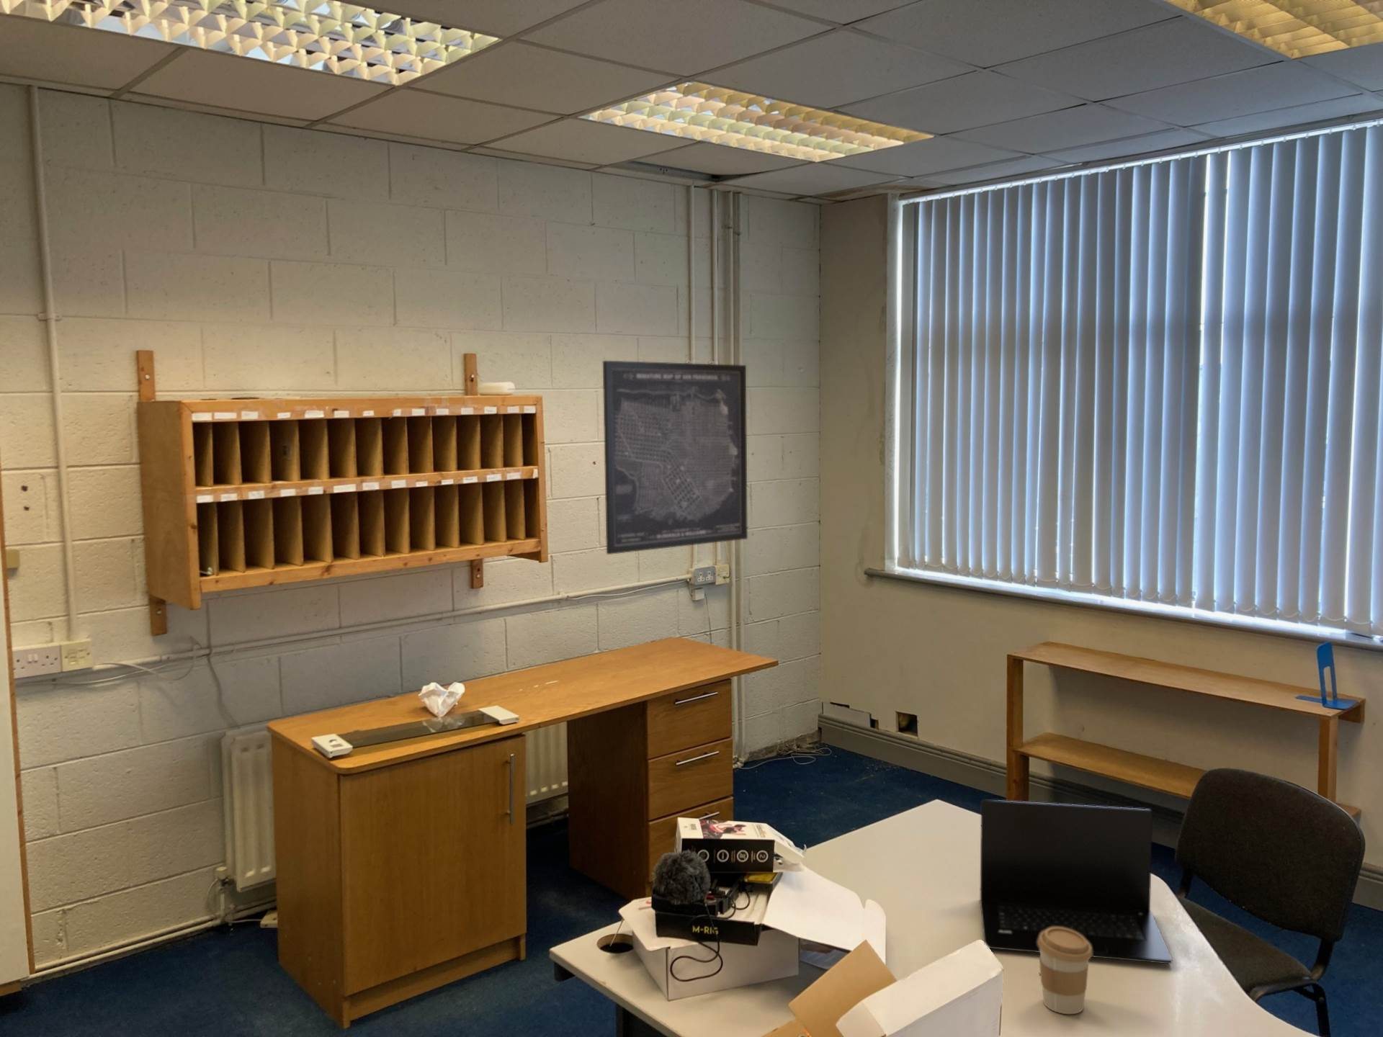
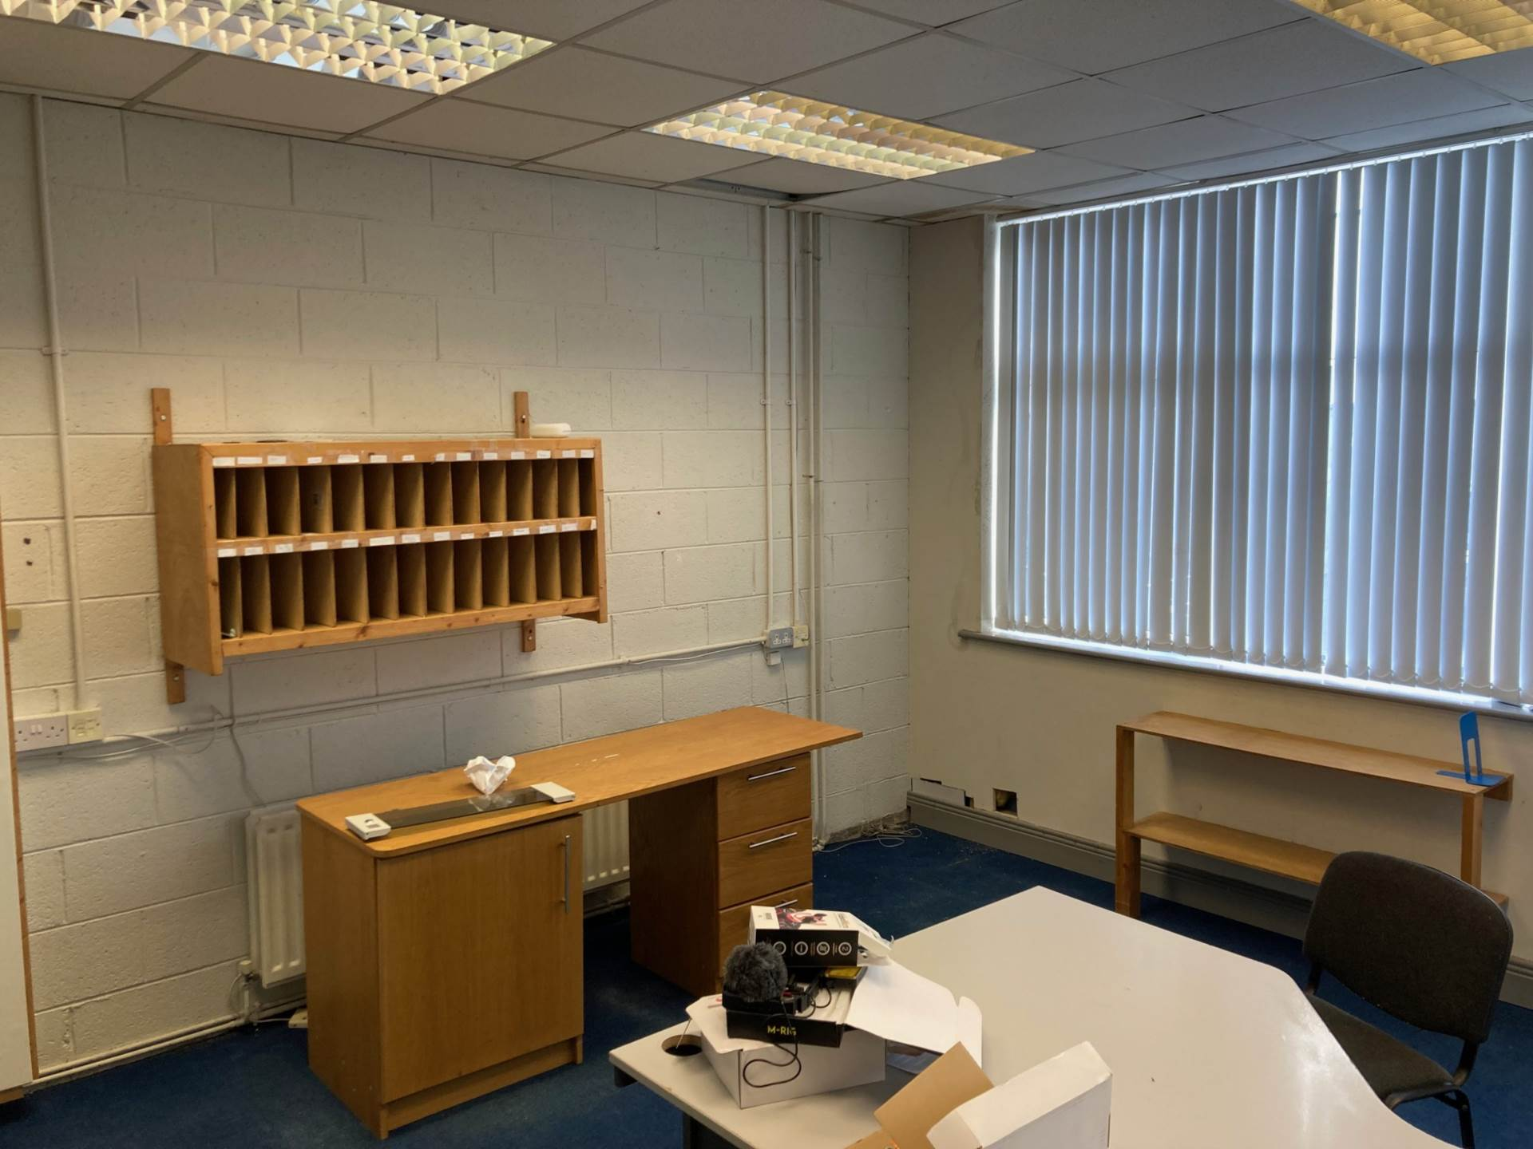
- wall art (680, 455)
- coffee cup (1064, 969)
- laptop (1070, 877)
